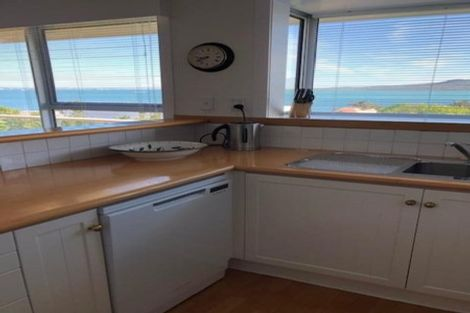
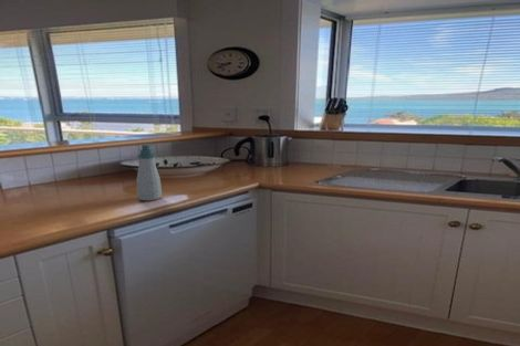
+ soap bottle (147, 171)
